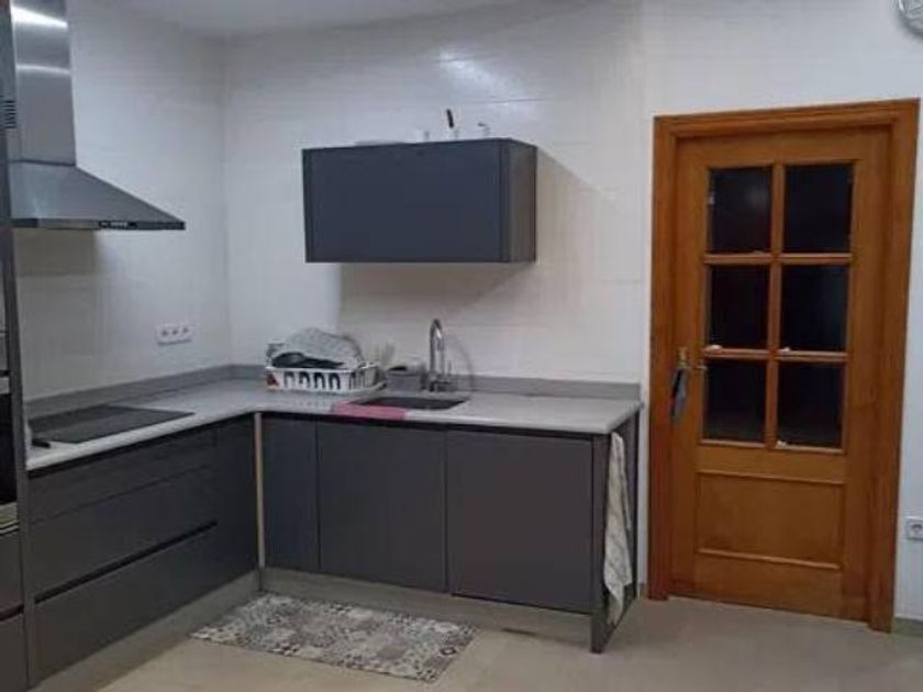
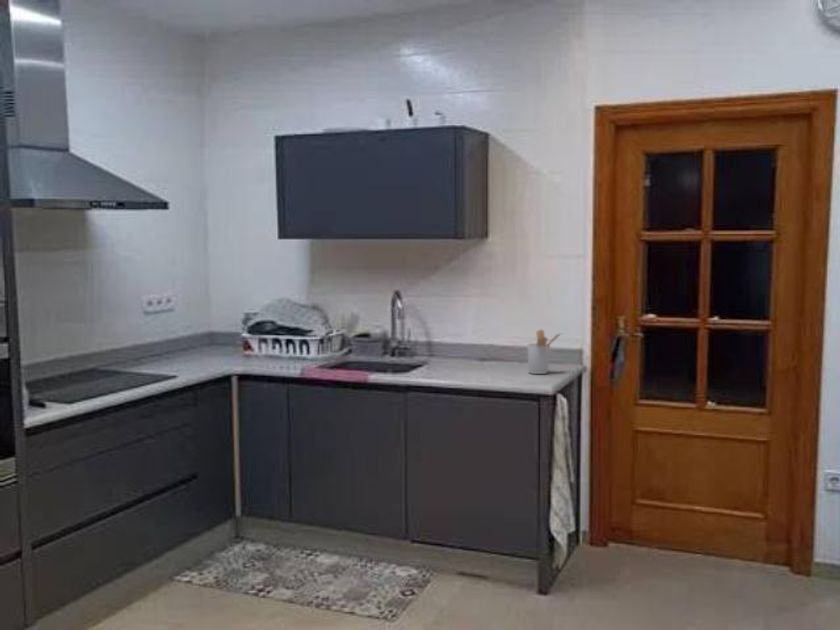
+ utensil holder (544, 351)
